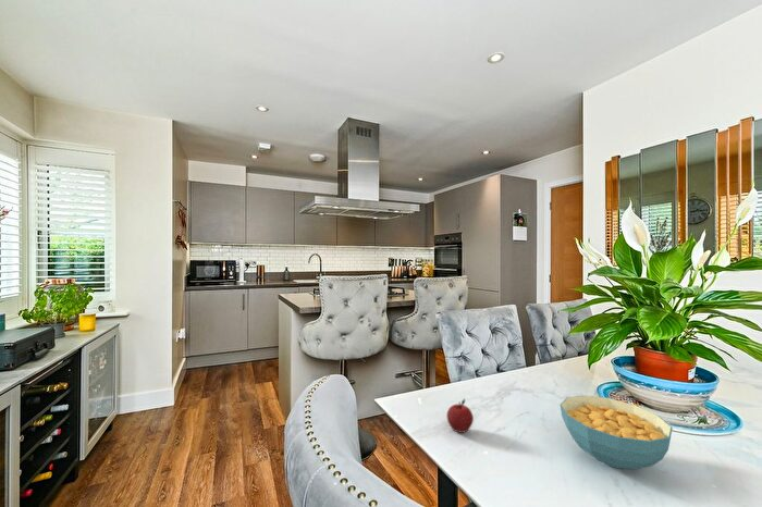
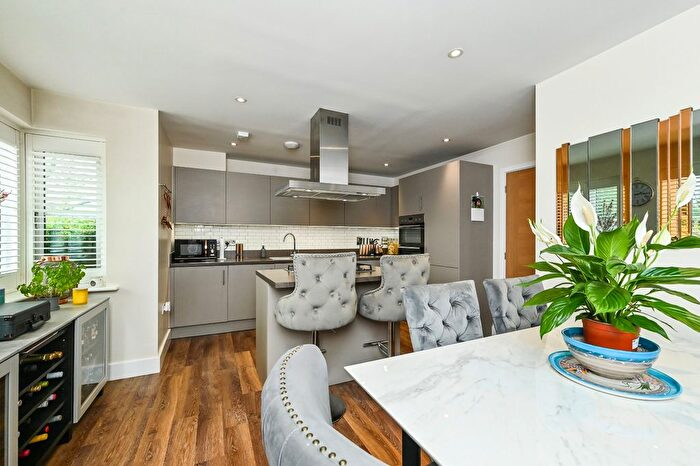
- apple (459, 413)
- cereal bowl (612, 437)
